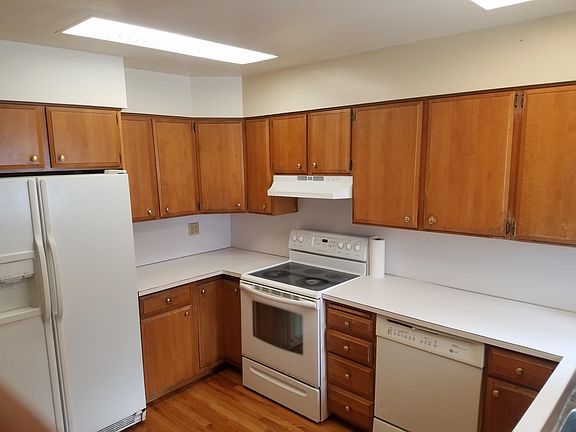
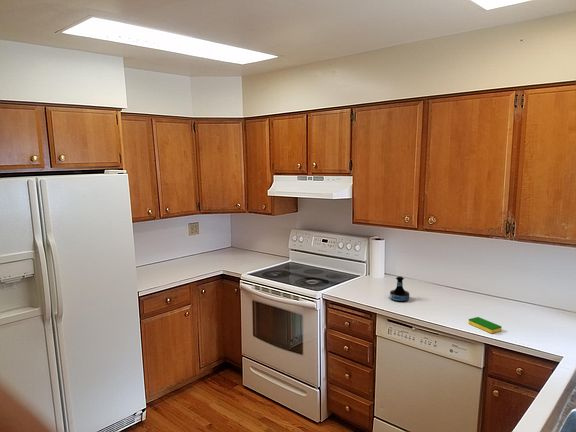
+ dish sponge (484, 324)
+ tequila bottle (399, 288)
